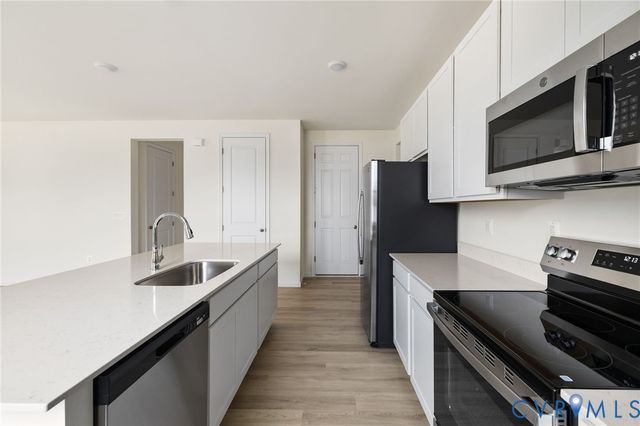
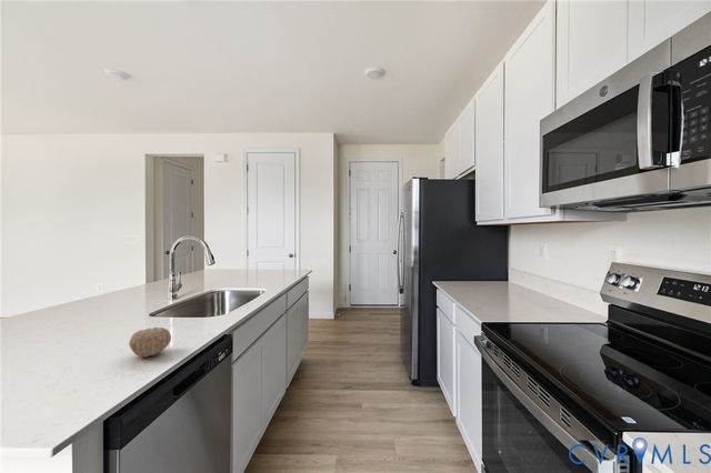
+ fruit (150, 341)
